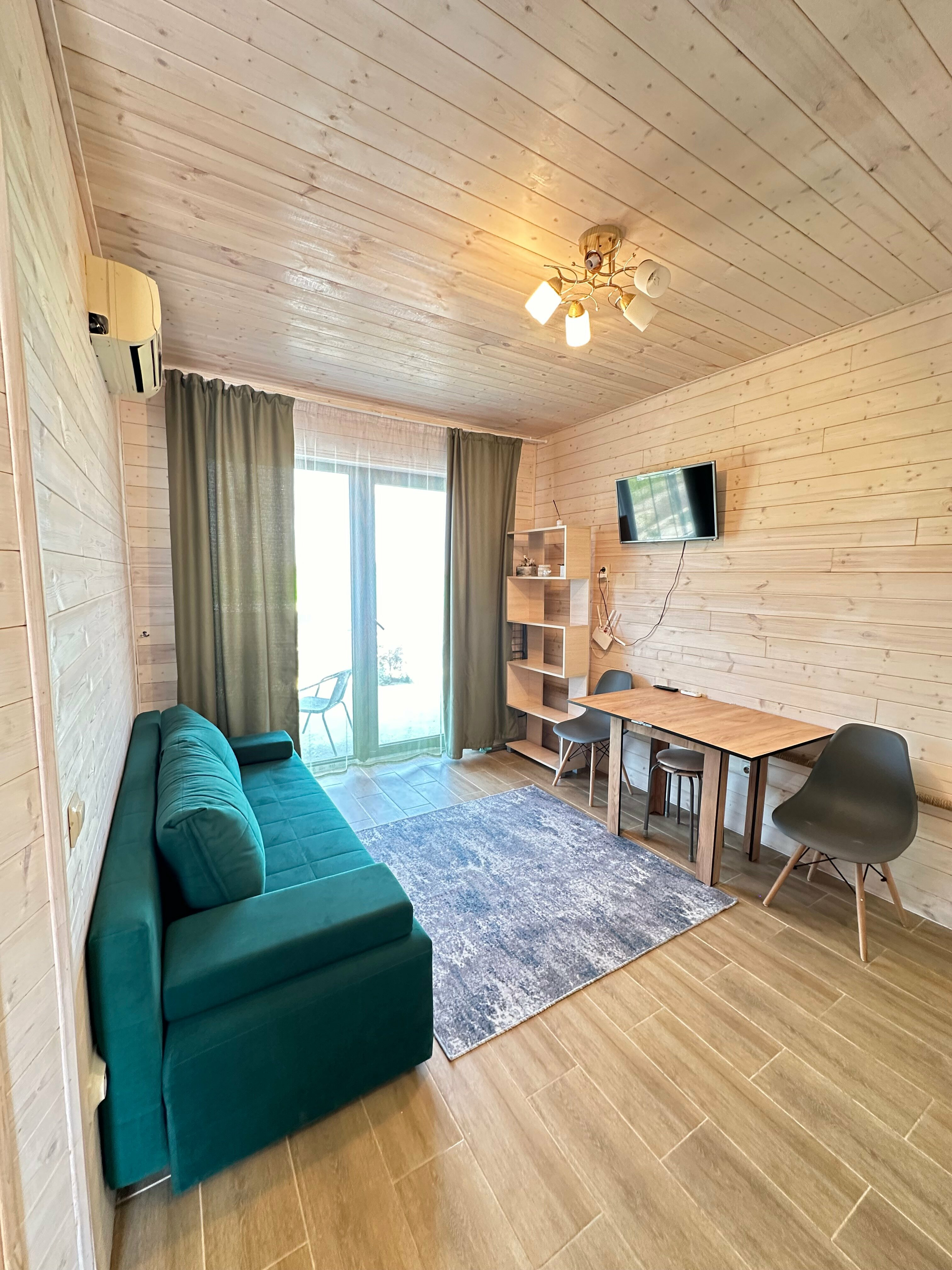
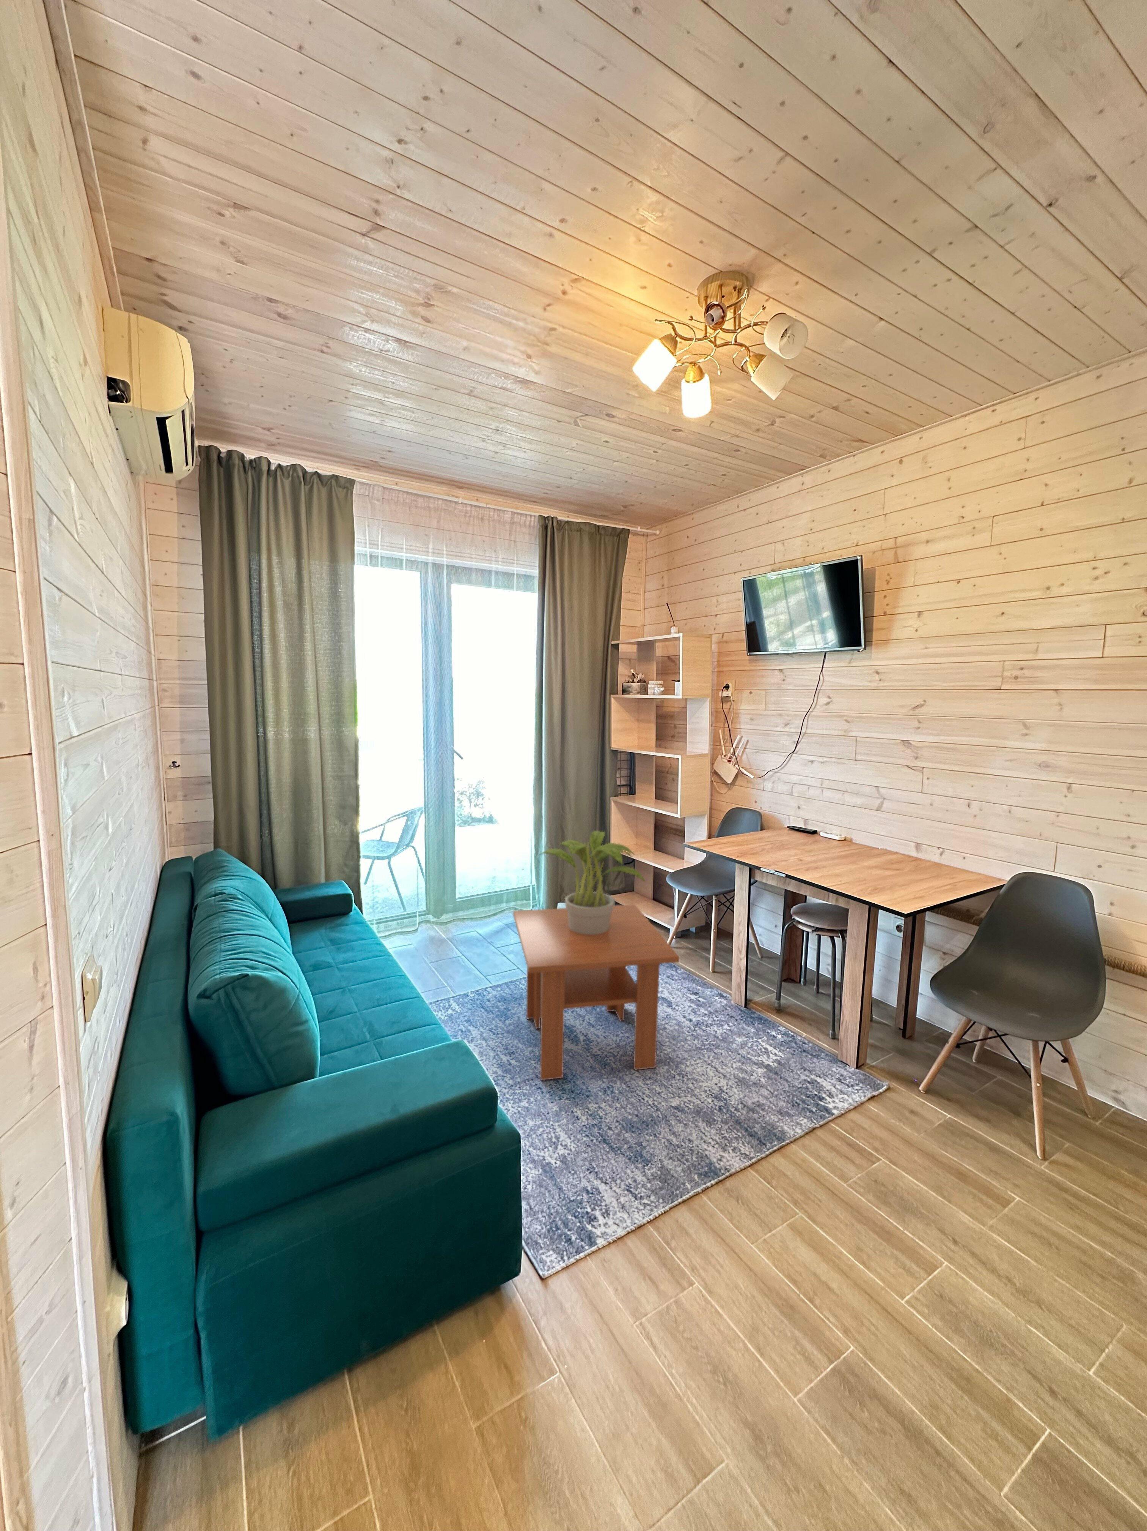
+ potted plant (589, 882)
+ coffee table (588, 986)
